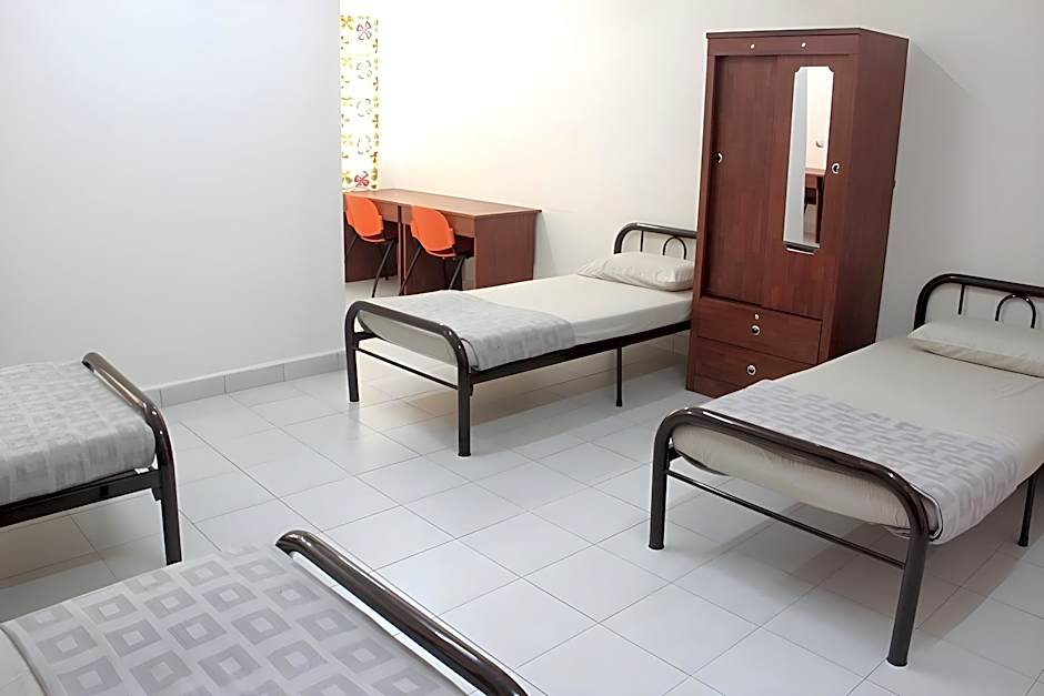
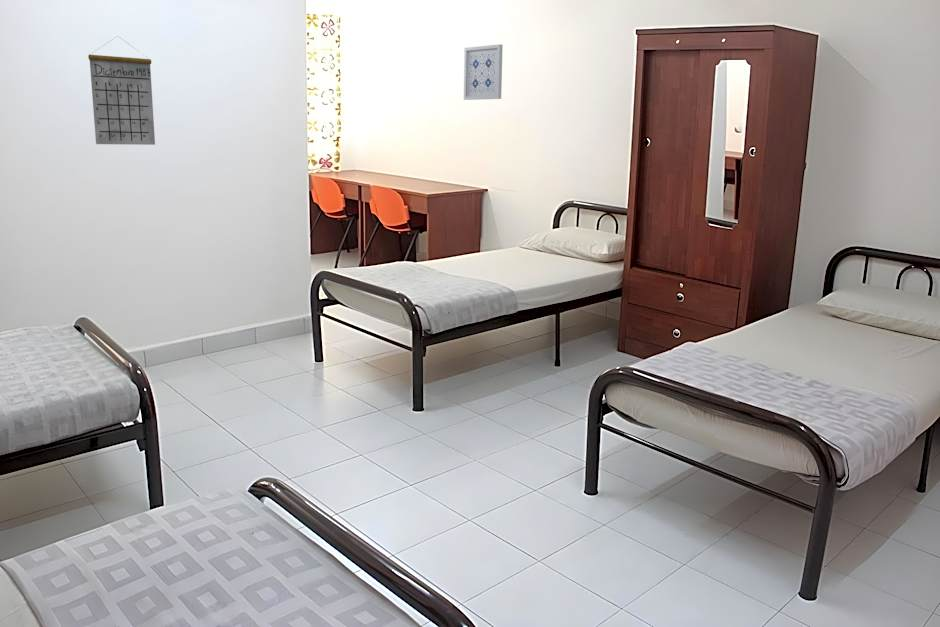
+ calendar (122, 90)
+ wall art (482, 72)
